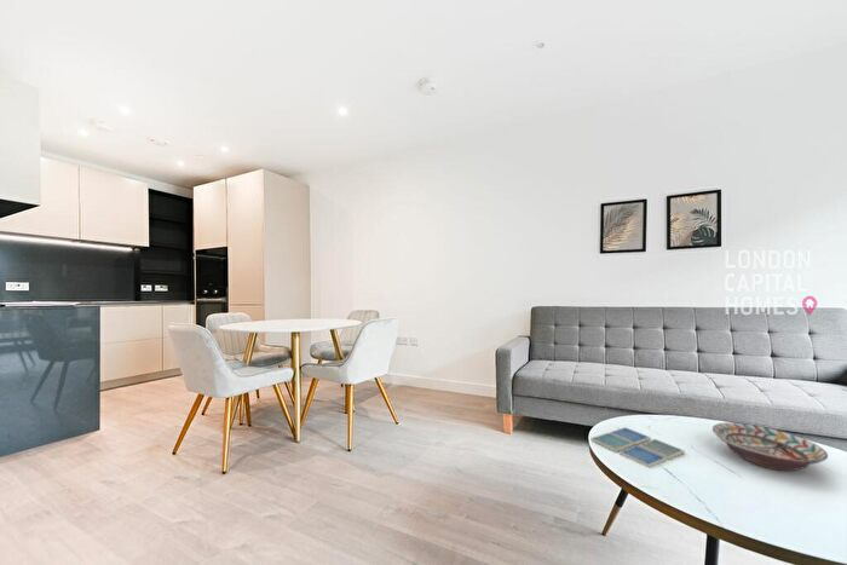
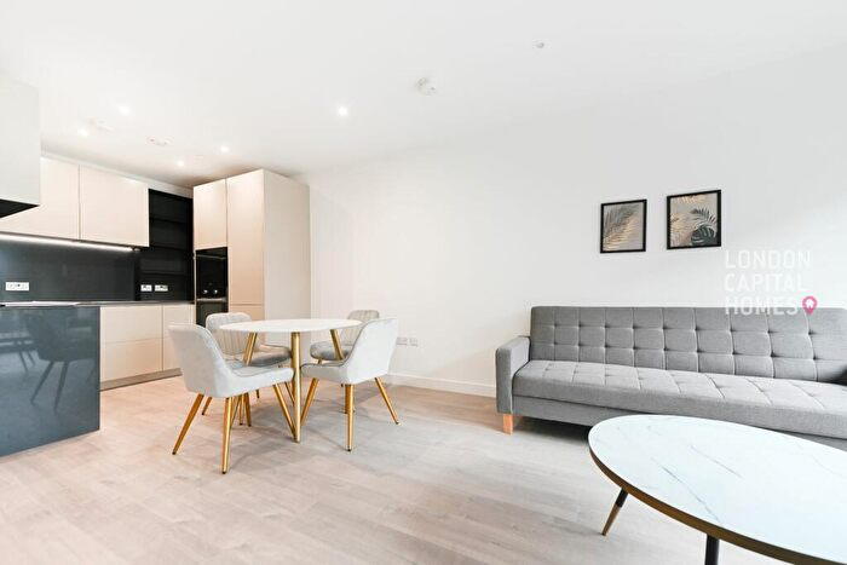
- drink coaster (635, 444)
- decorative bowl (765, 449)
